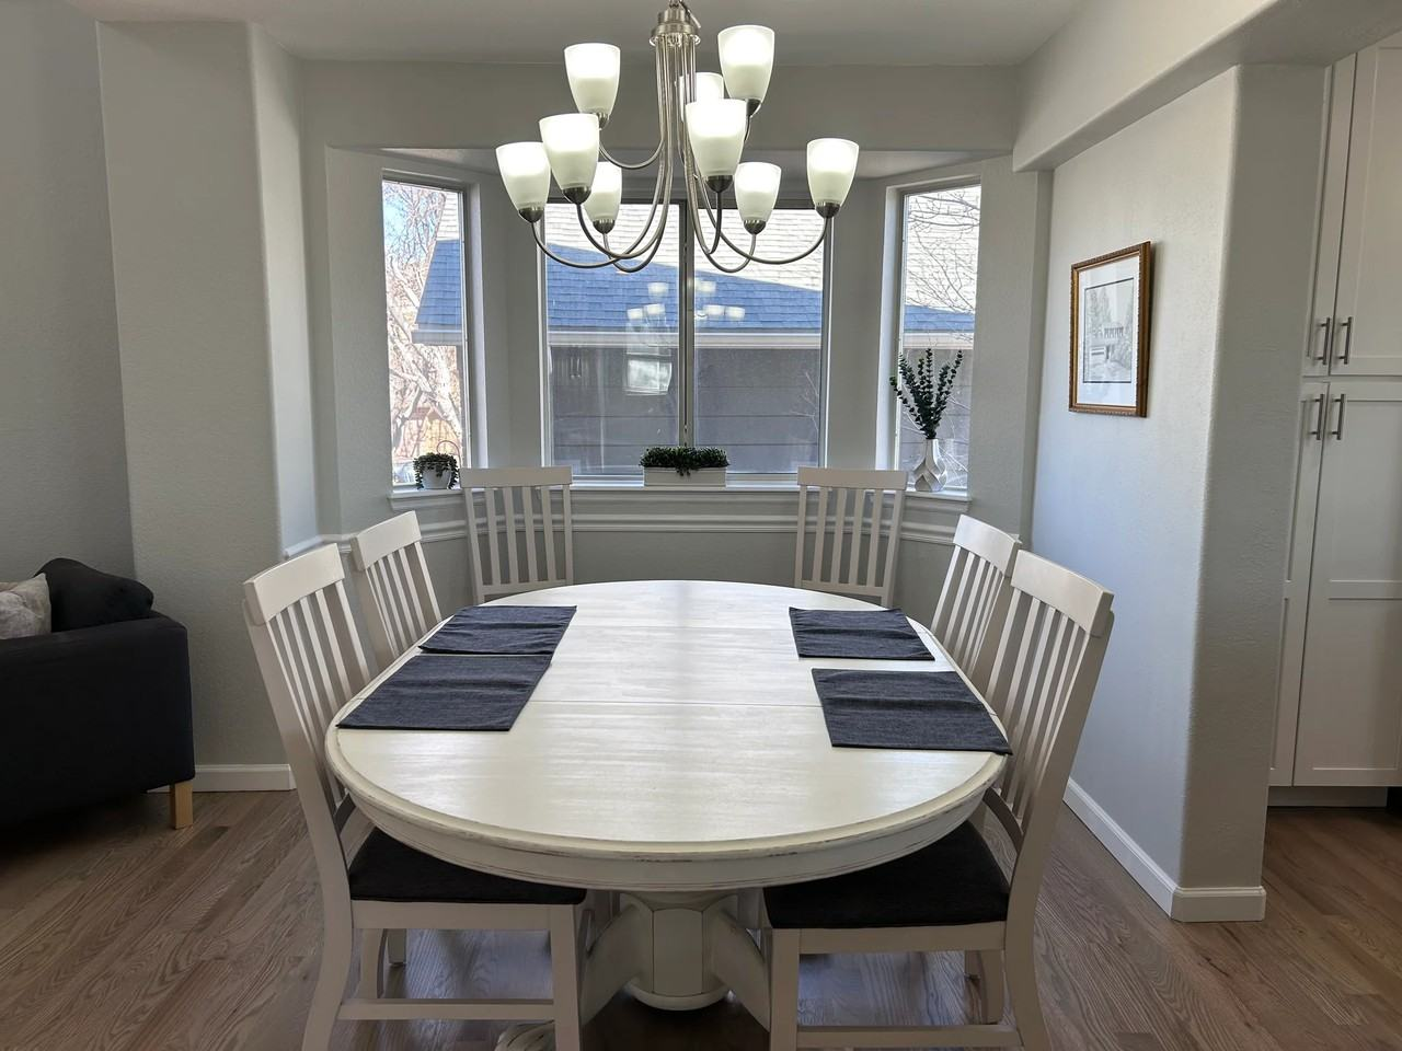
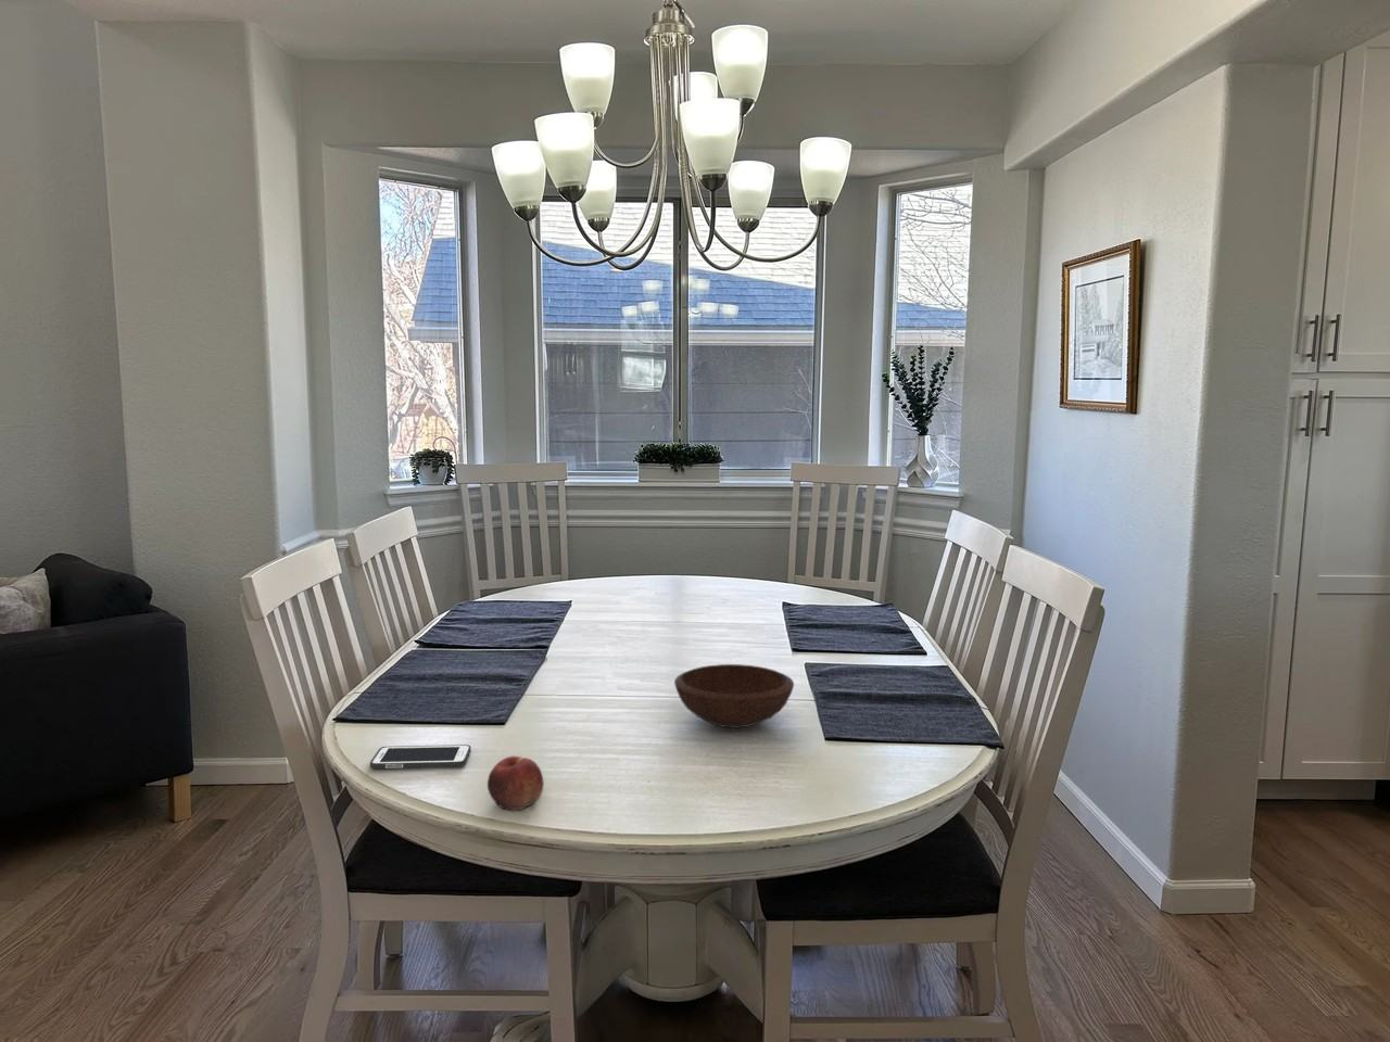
+ cell phone (421, 756)
+ apple (516, 780)
+ bowl (733, 701)
